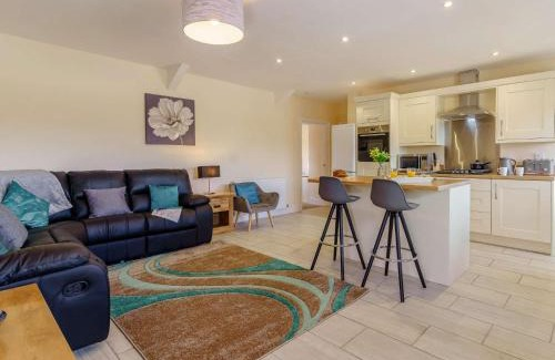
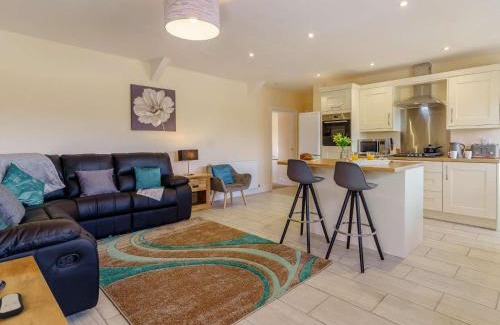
+ remote control (10, 304)
